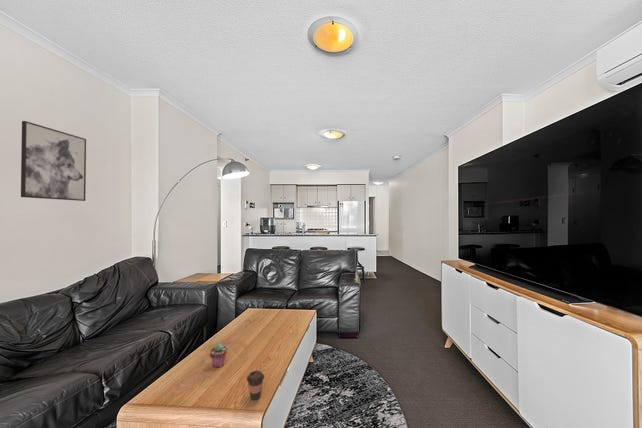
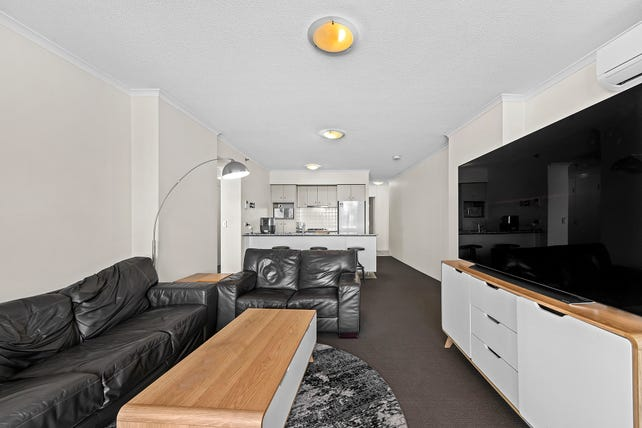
- wall art (56, 165)
- potted succulent (218, 354)
- coffee cup (255, 385)
